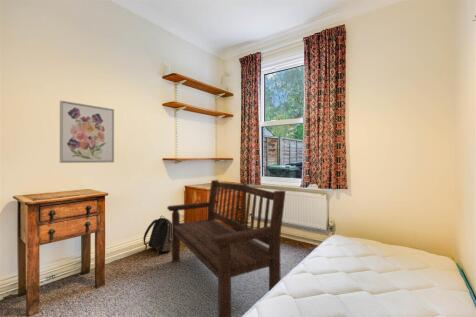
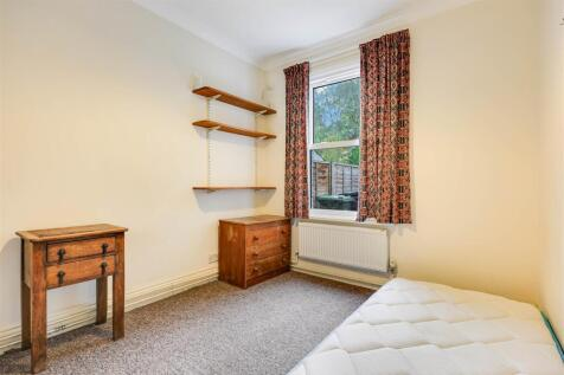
- wall art (88, 134)
- bench (216, 233)
- backpack (159, 233)
